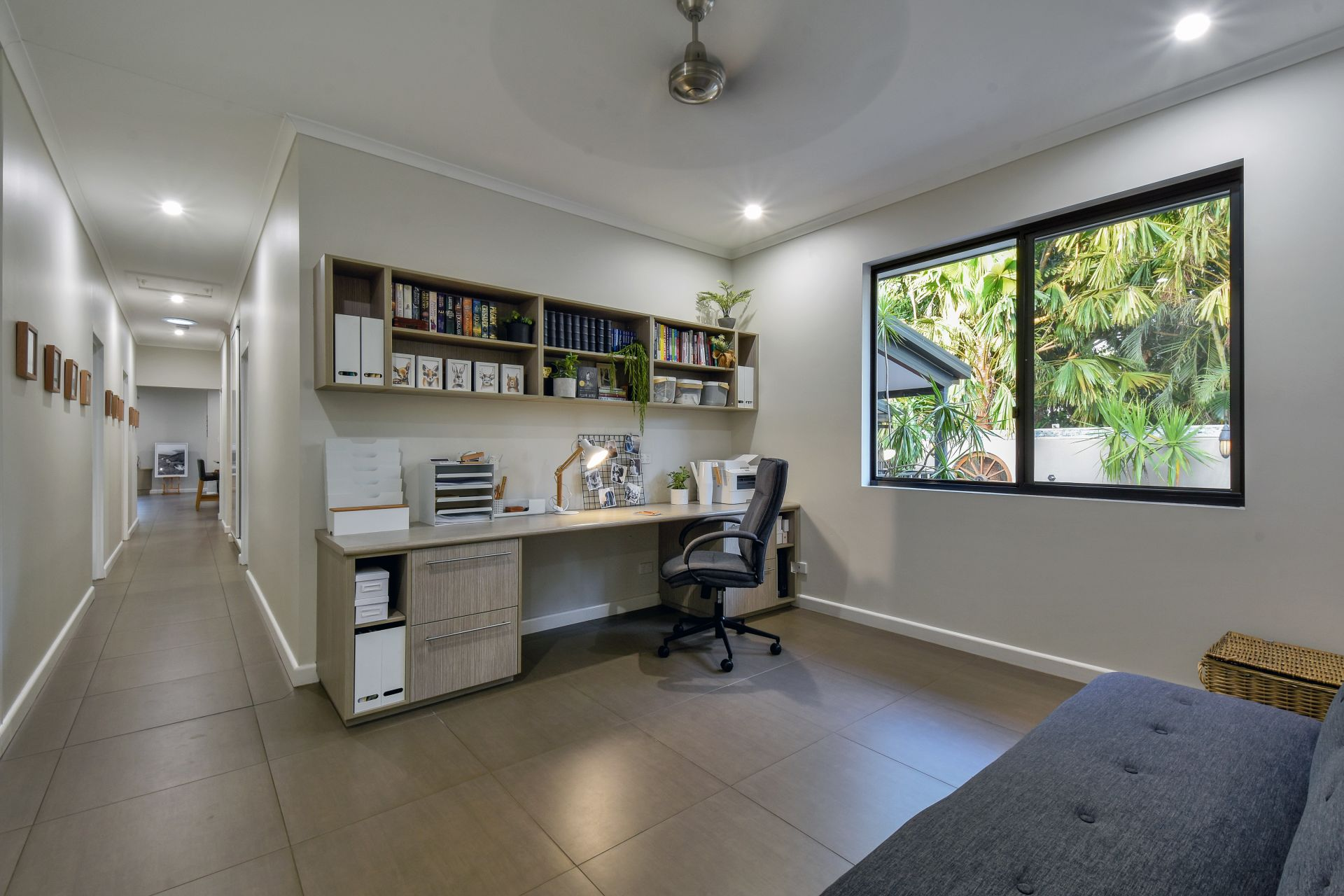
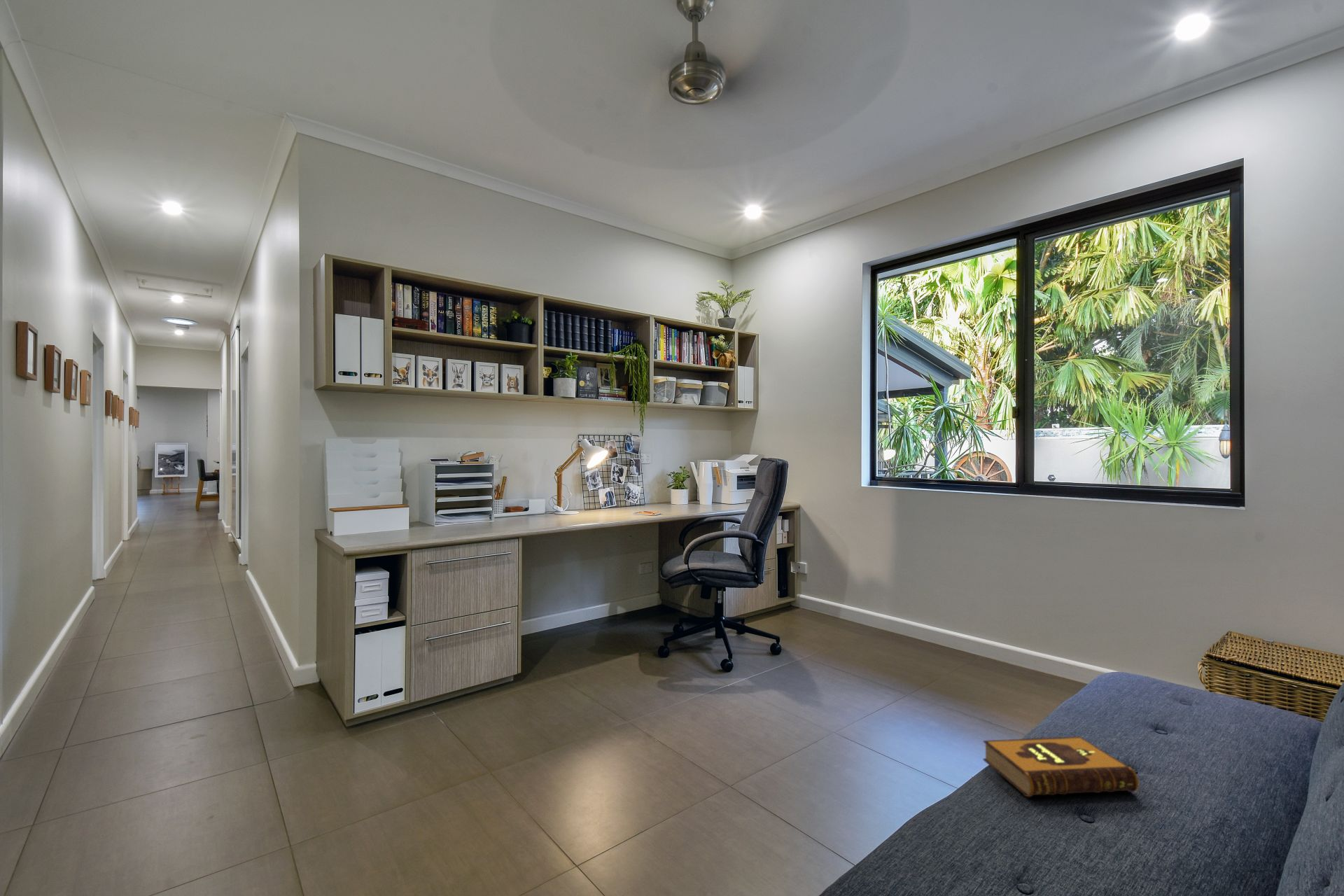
+ hardback book (1057, 766)
